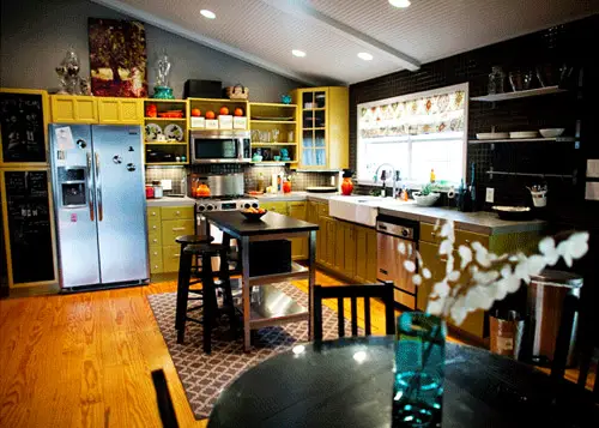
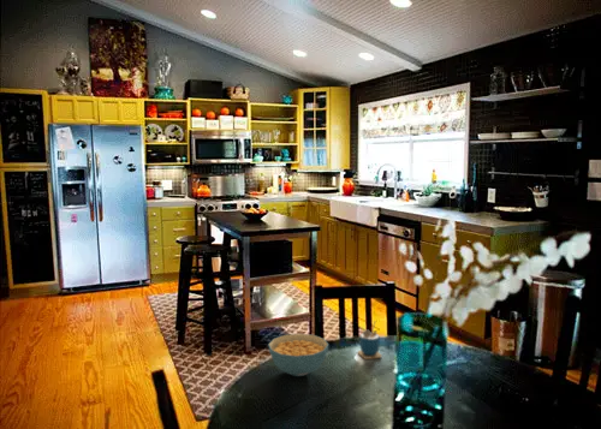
+ cereal bowl (298, 358)
+ cup (369, 338)
